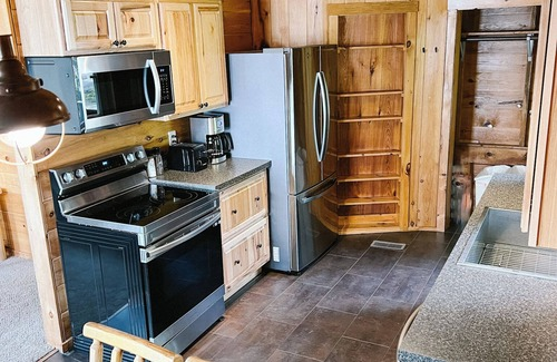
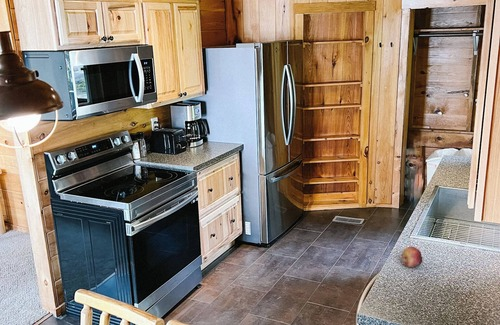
+ fruit (411, 257)
